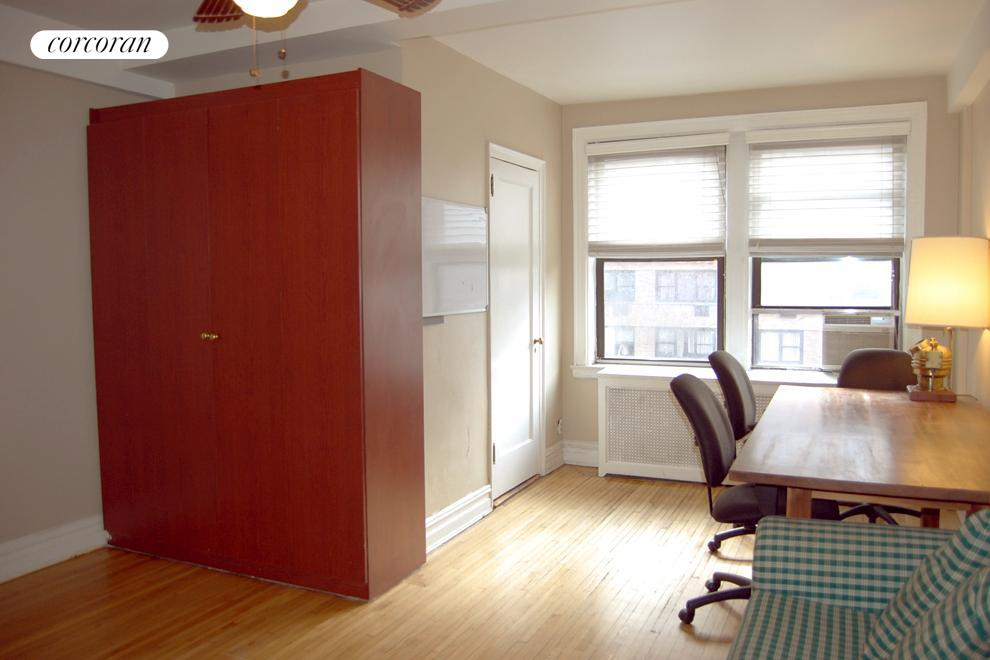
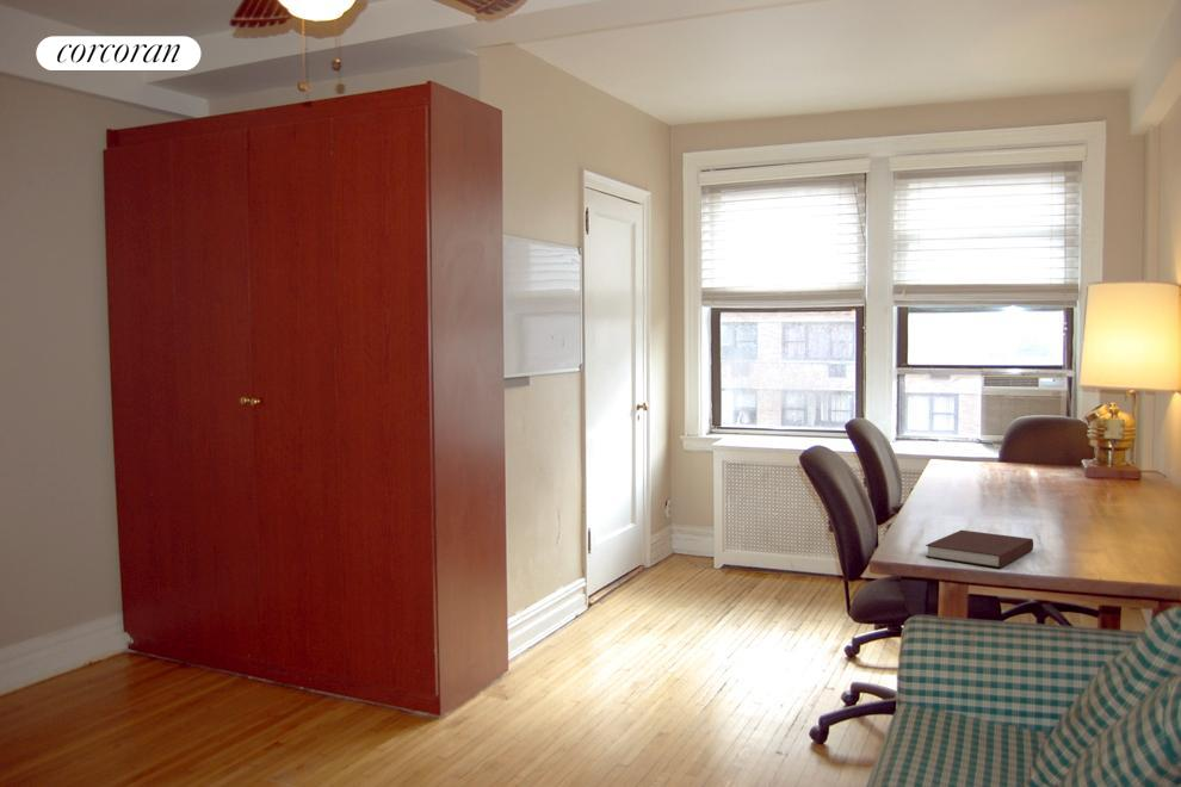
+ notebook (979, 547)
